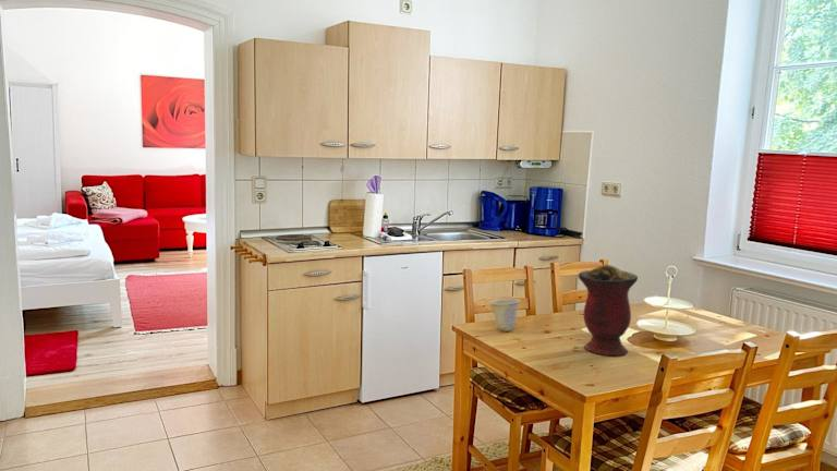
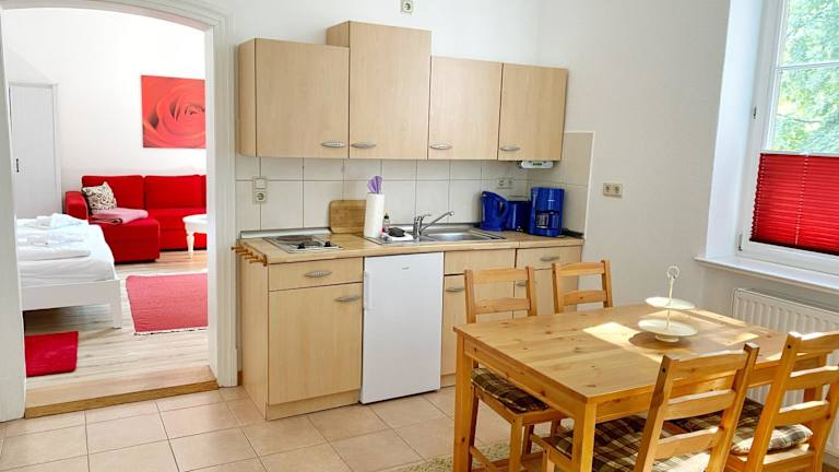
- cup (504, 314)
- vase (605, 307)
